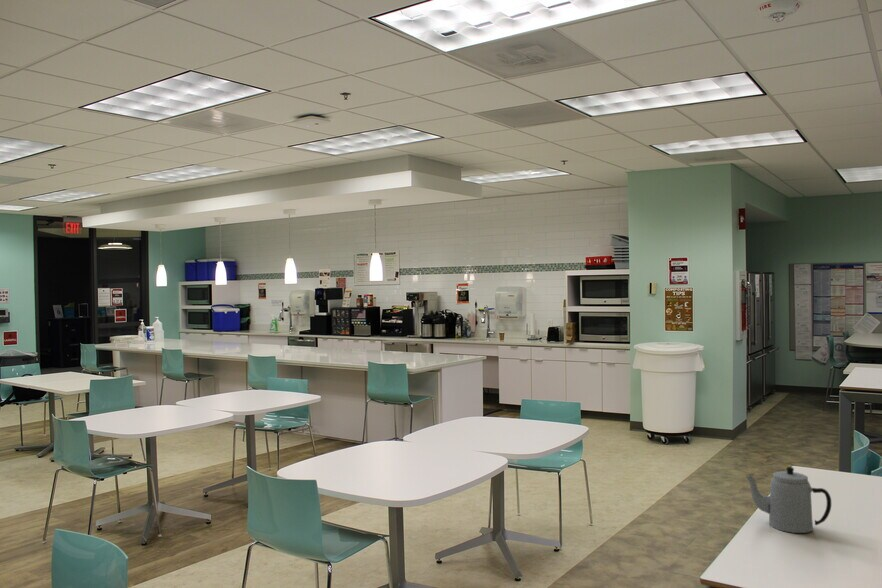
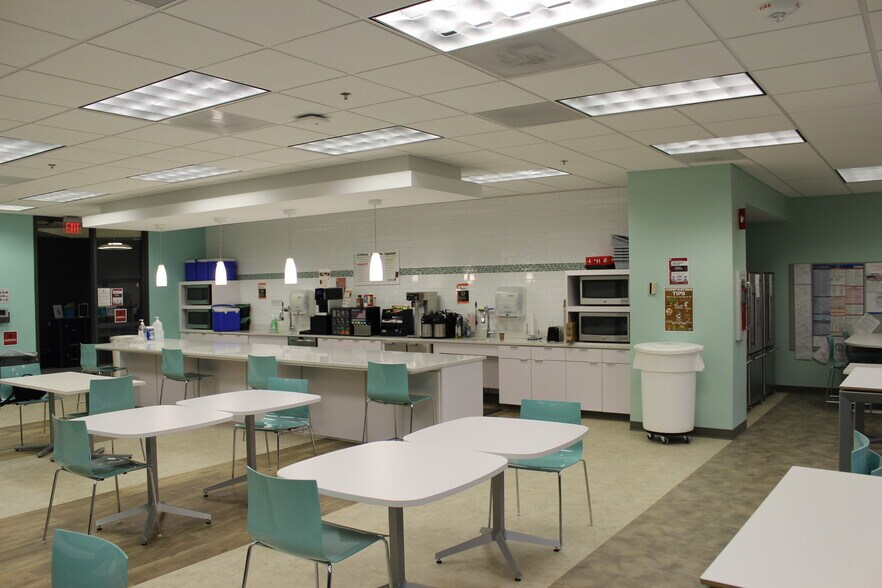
- teapot (787, 496)
